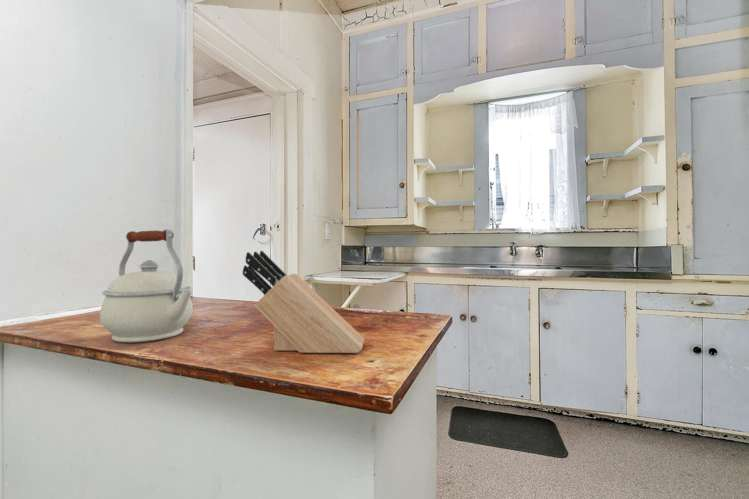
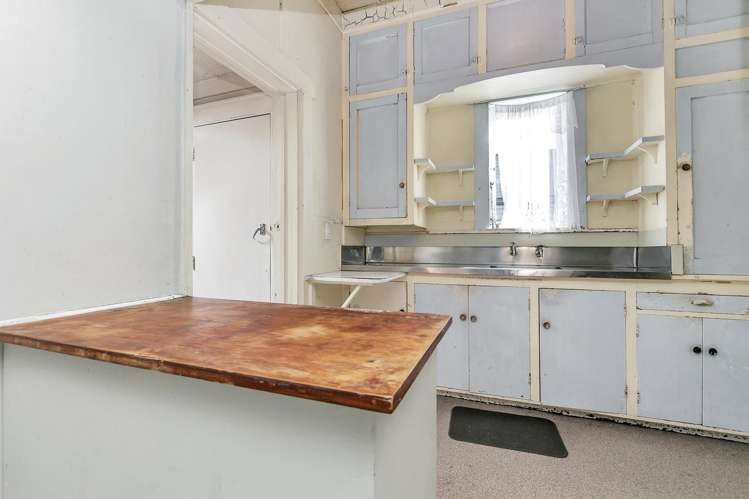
- knife block (303, 298)
- kettle (153, 282)
